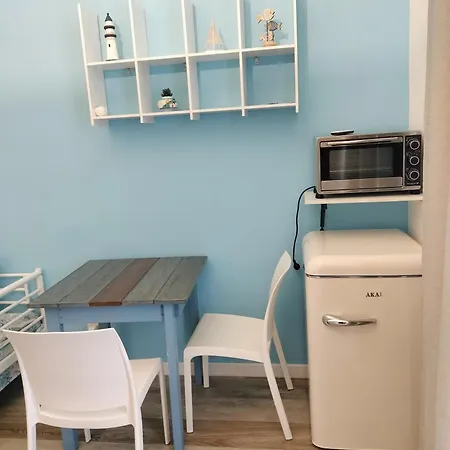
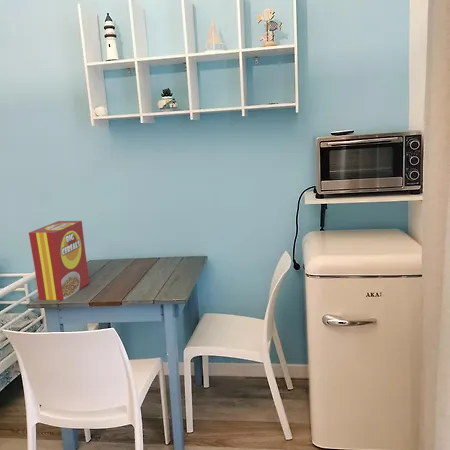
+ cereal box (60, 259)
